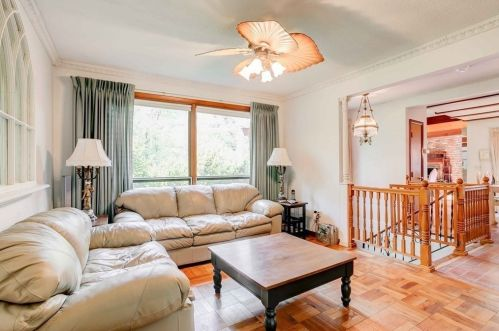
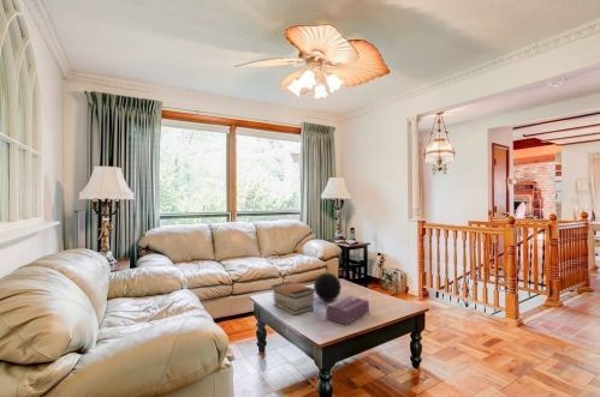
+ decorative orb (327, 287)
+ book stack (292, 296)
+ tissue box (347, 308)
